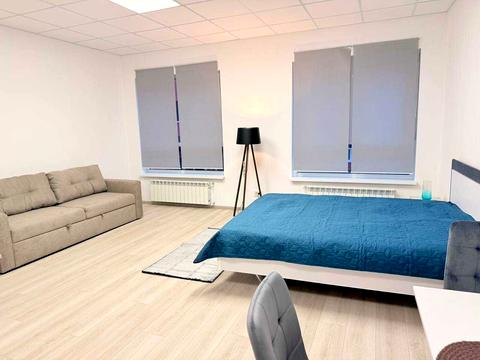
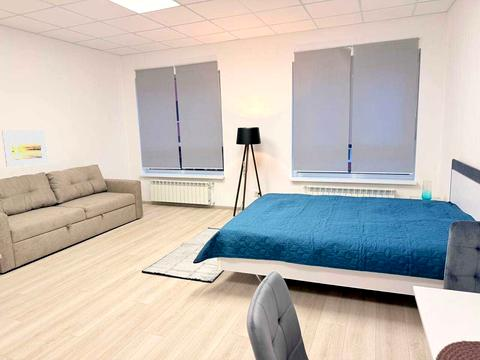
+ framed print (26, 147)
